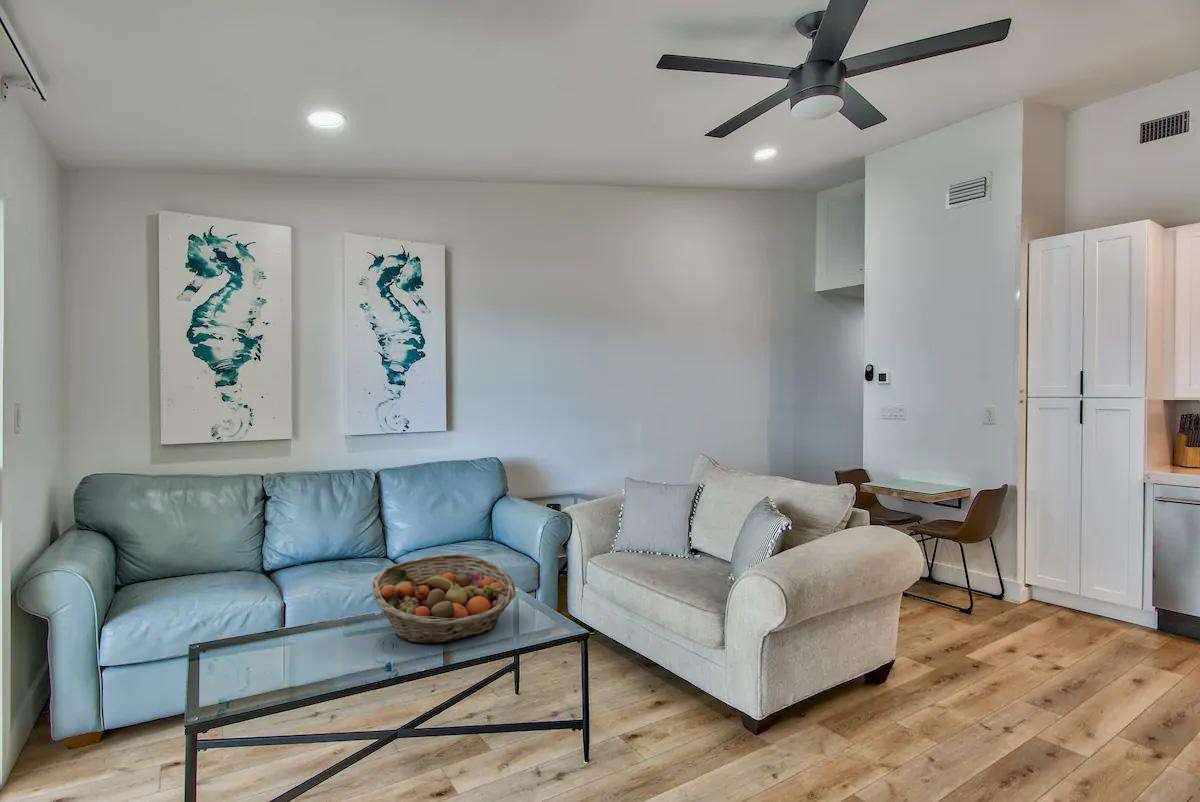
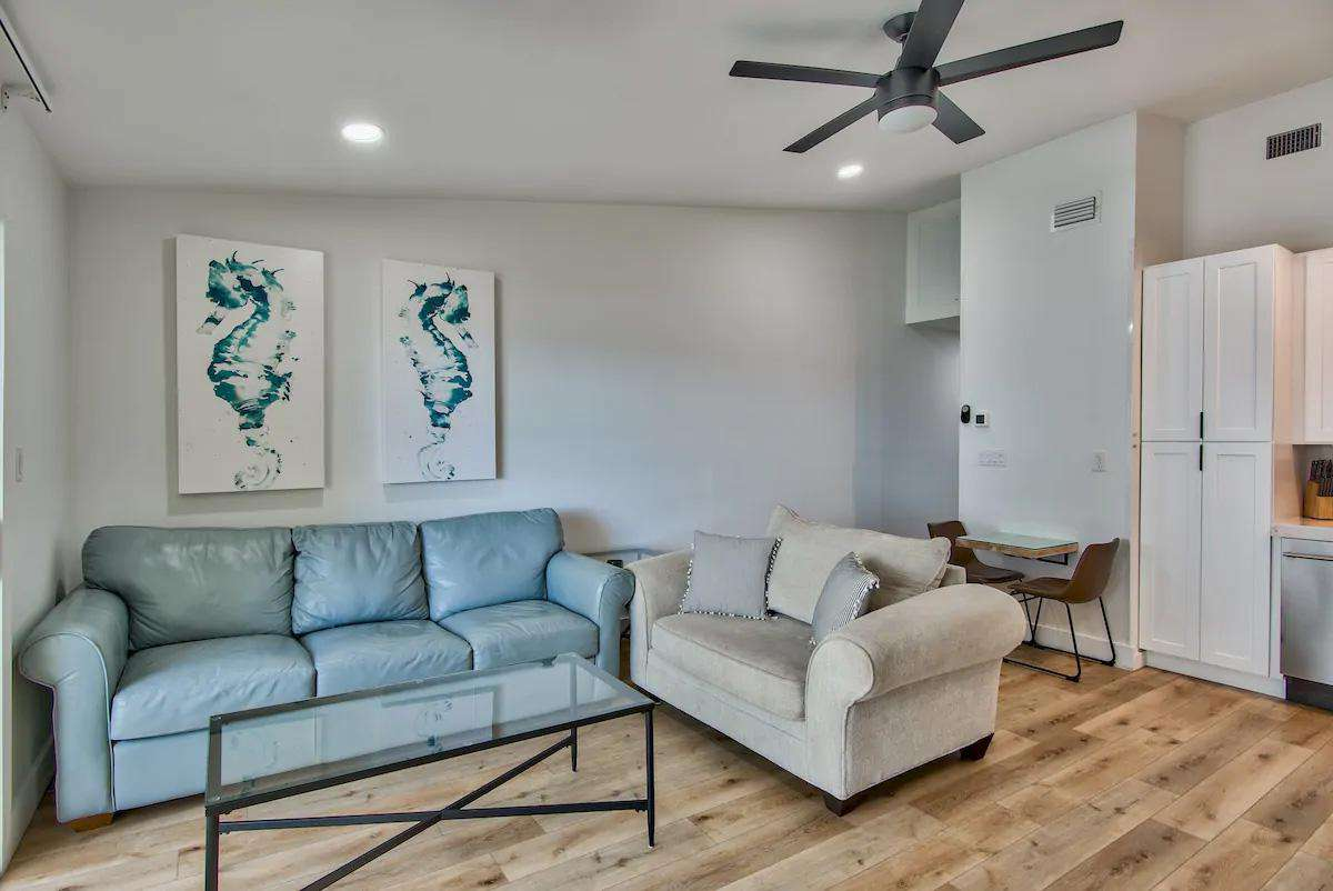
- fruit basket (445, 596)
